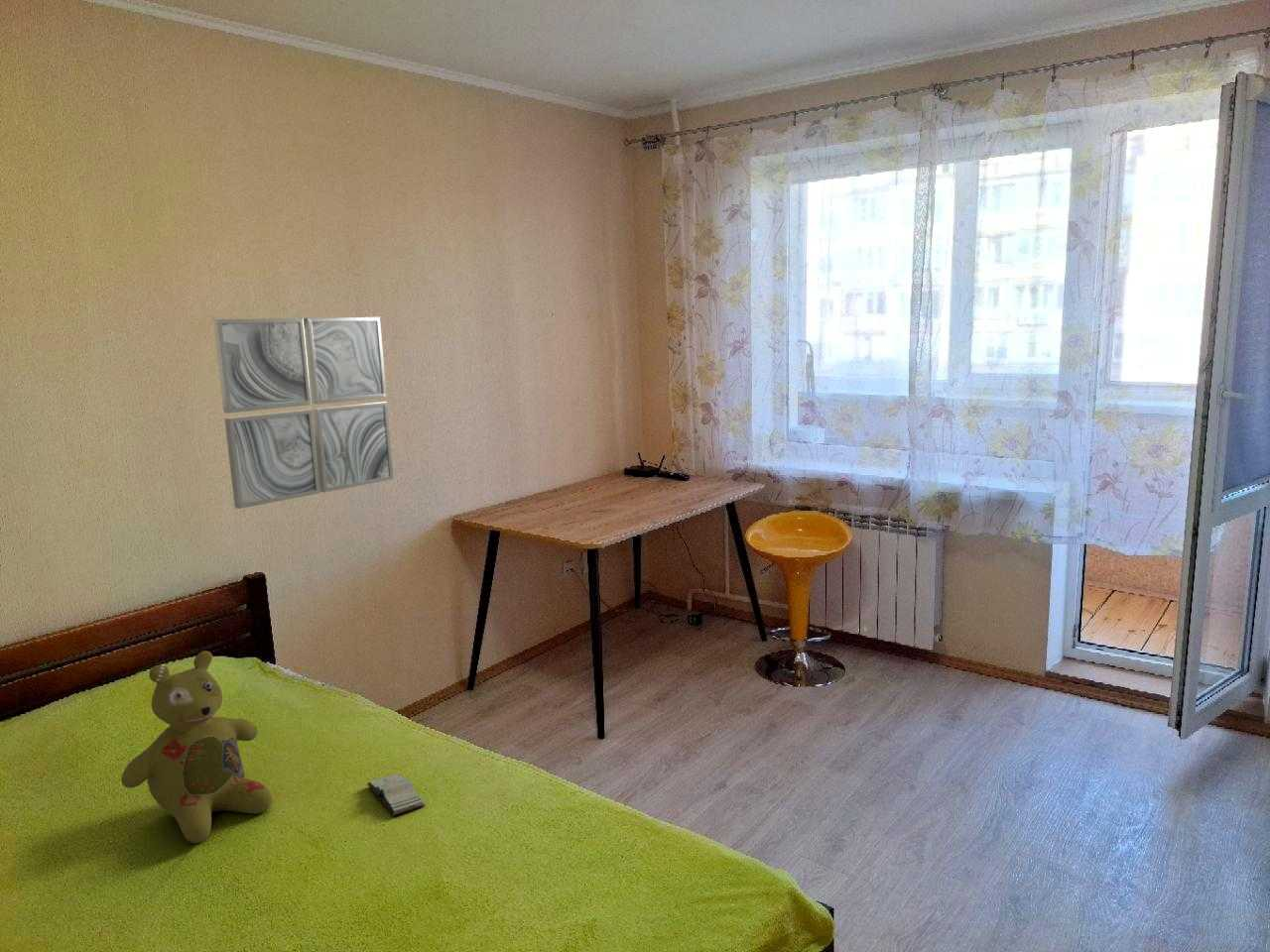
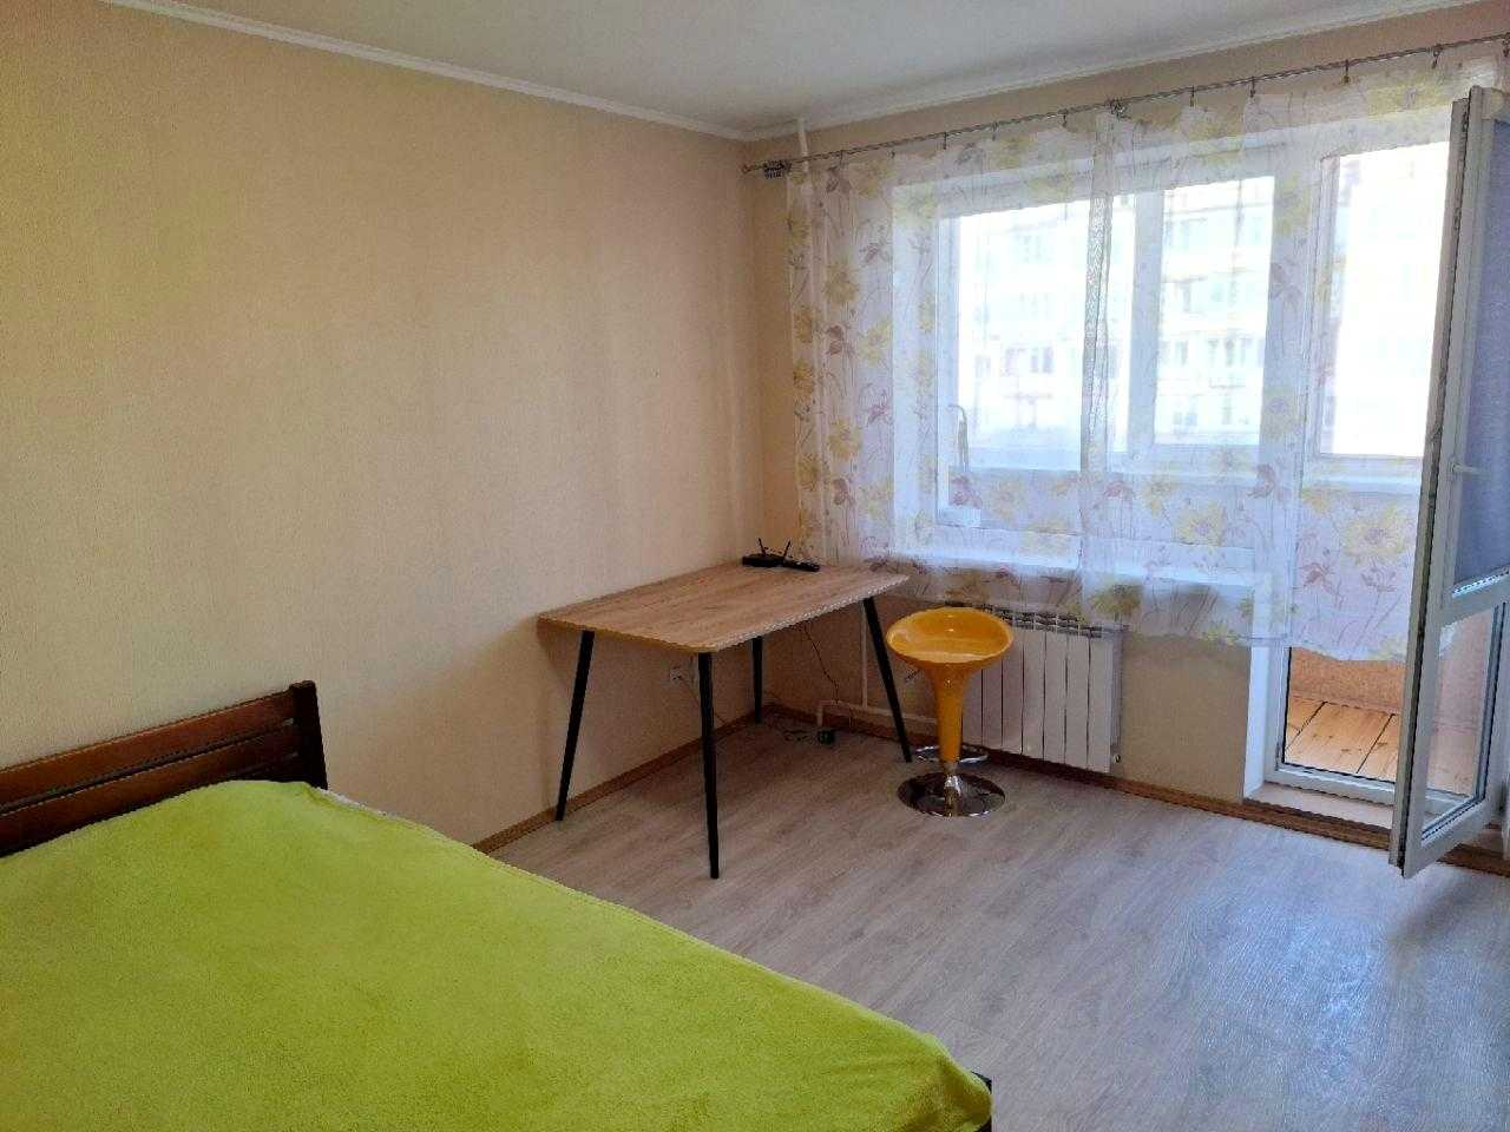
- book (395, 789)
- wall art (312, 409)
- stuffed bear (201, 740)
